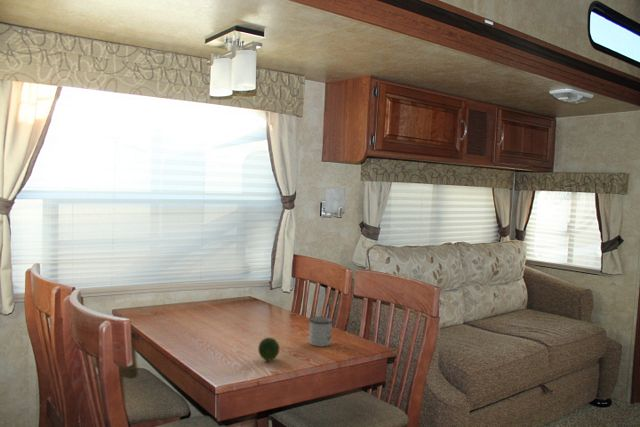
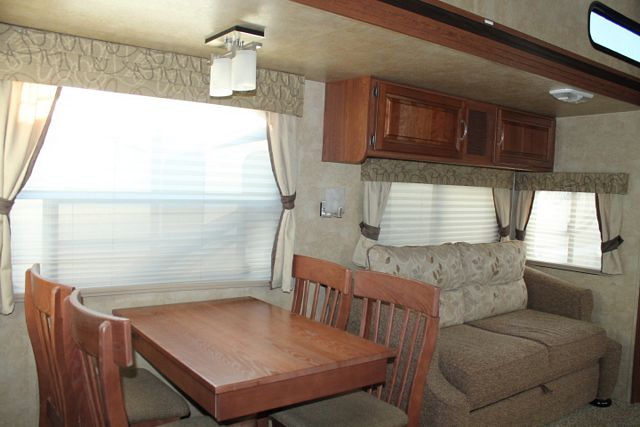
- fruit (268, 349)
- mug (321, 330)
